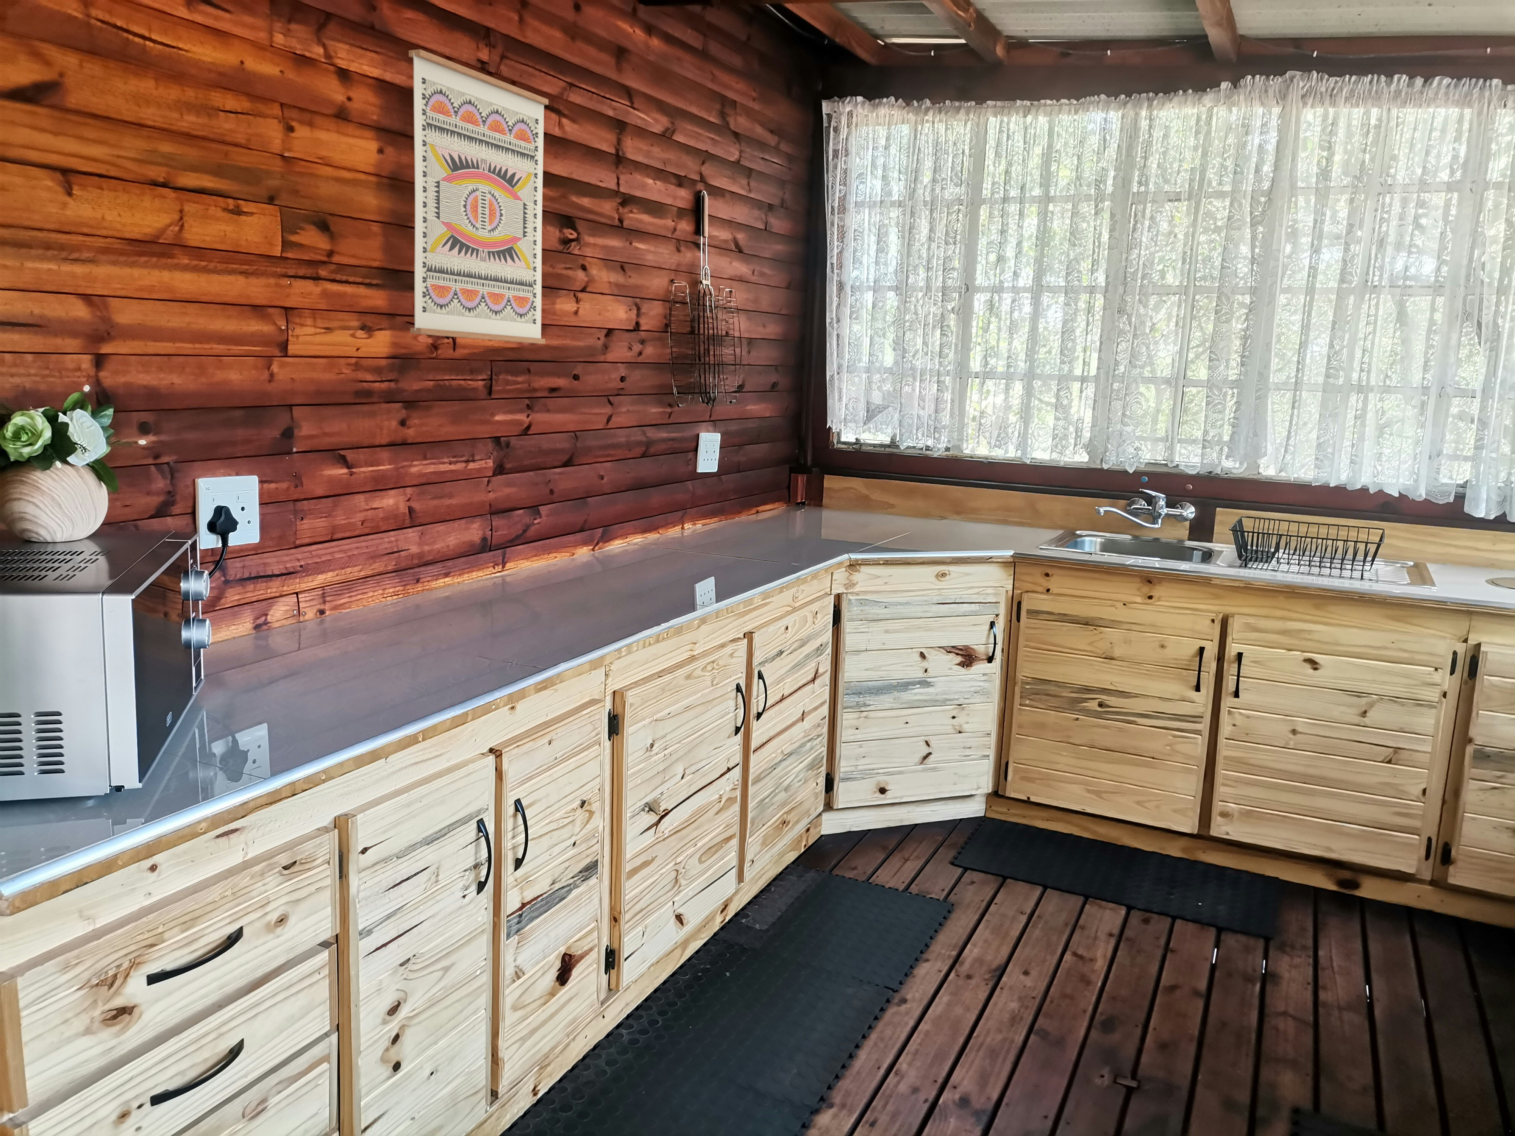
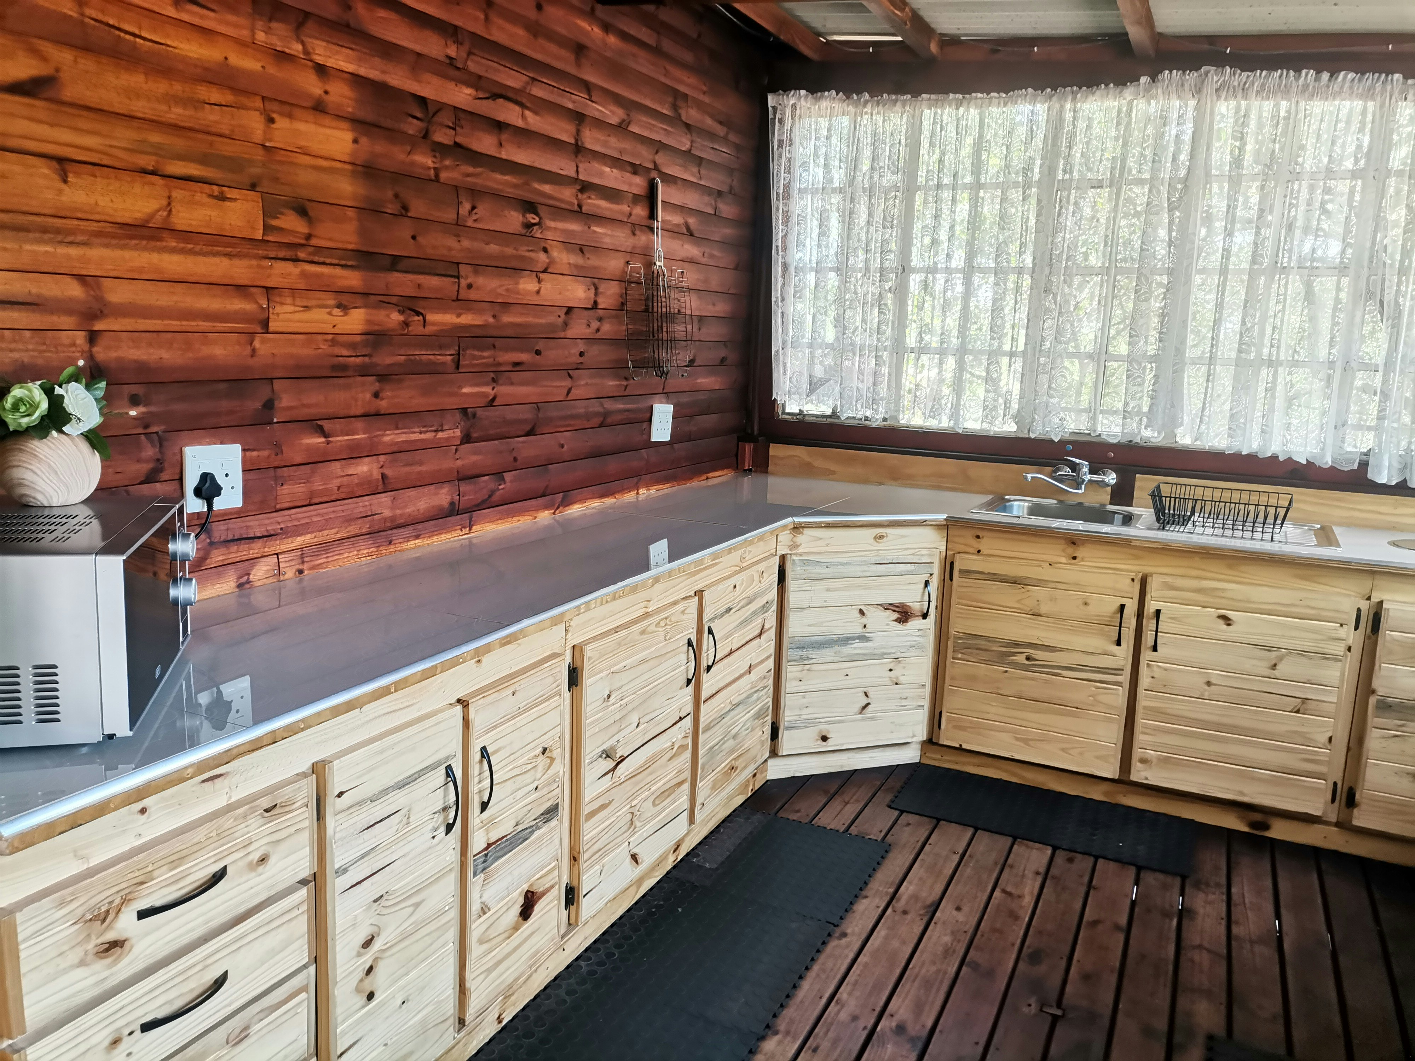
- wall art (483, 210)
